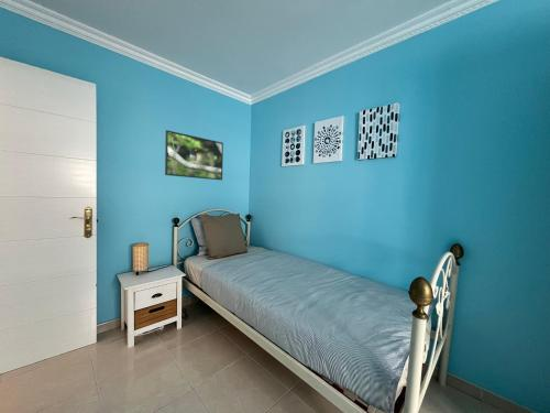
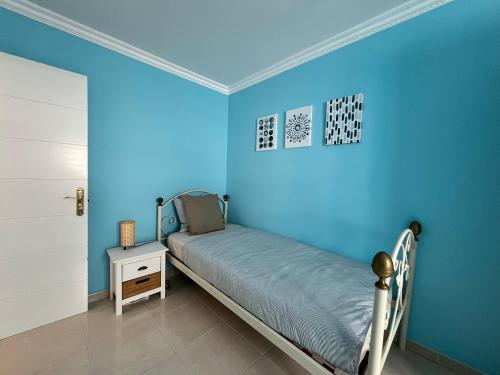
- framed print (196, 157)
